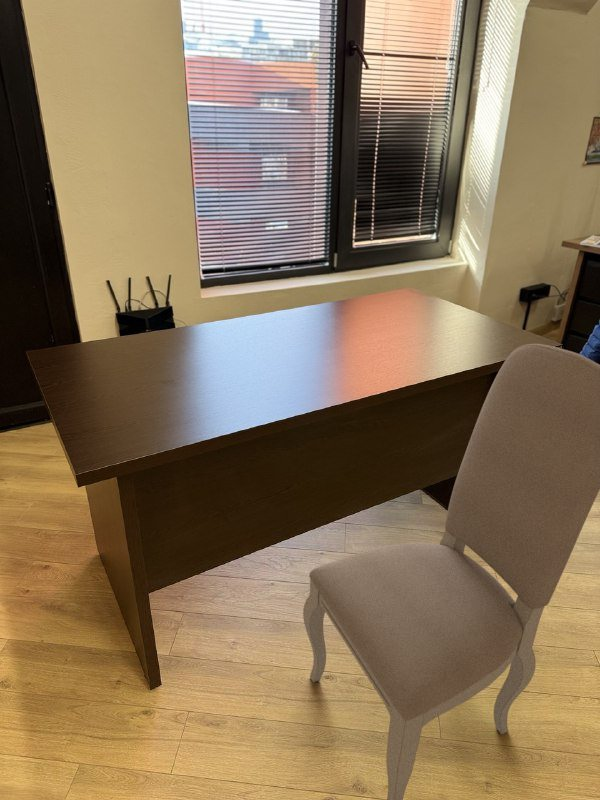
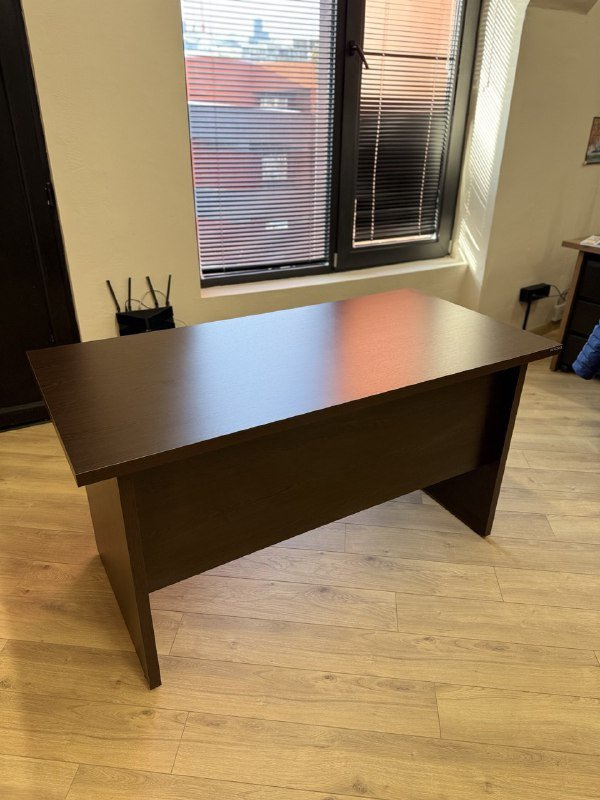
- dining chair (437, 570)
